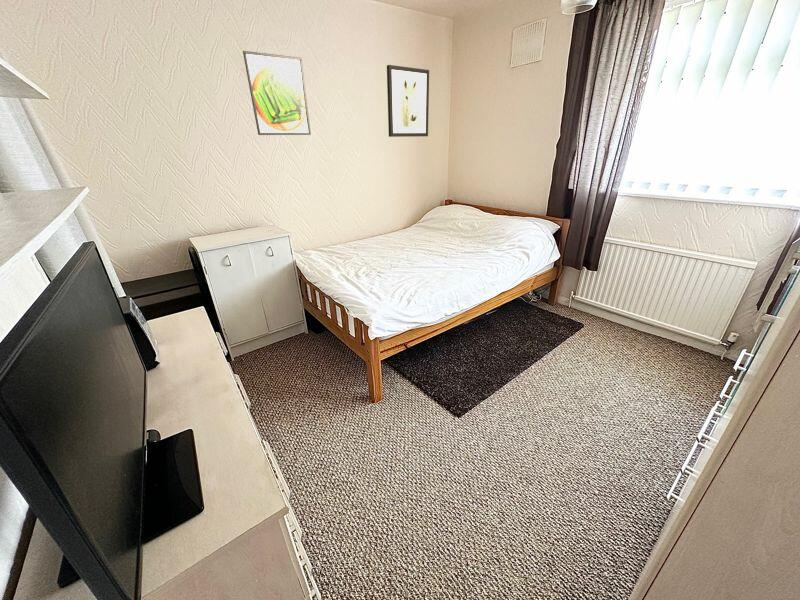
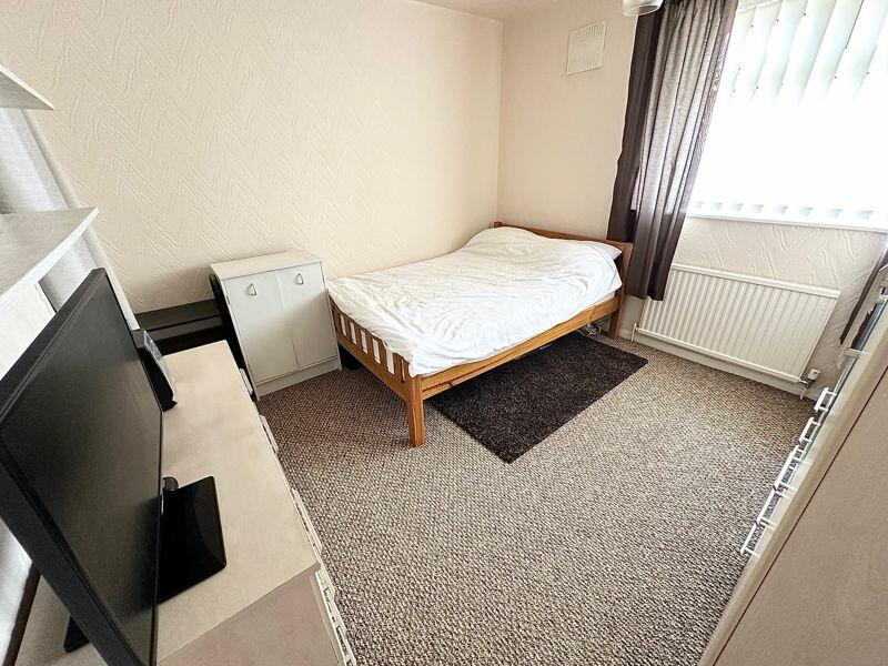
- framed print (279, 96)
- wall art (408, 103)
